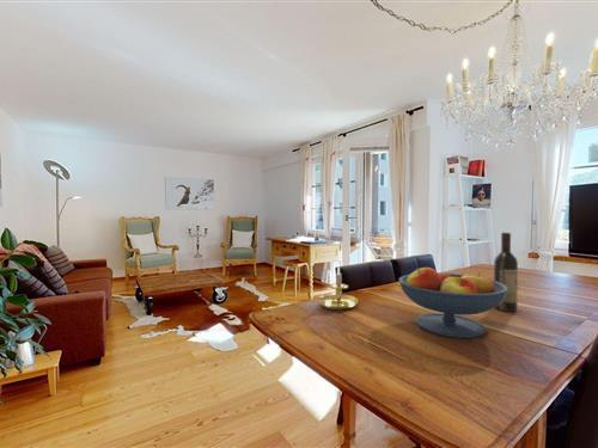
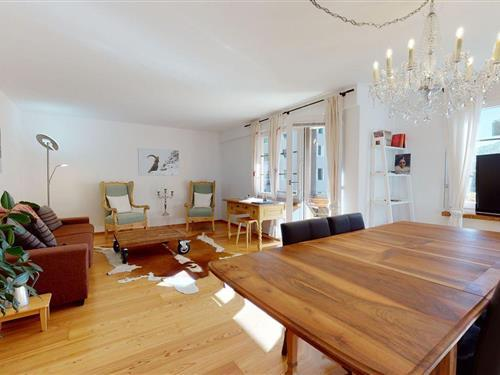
- wine bottle (505, 270)
- fruit bowl (448, 295)
- candle holder (336, 284)
